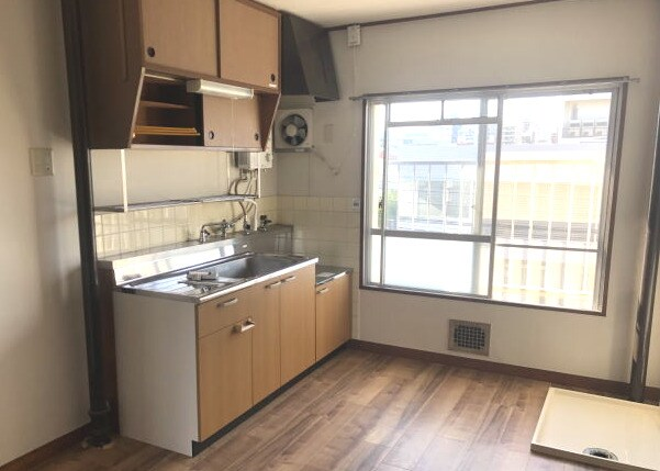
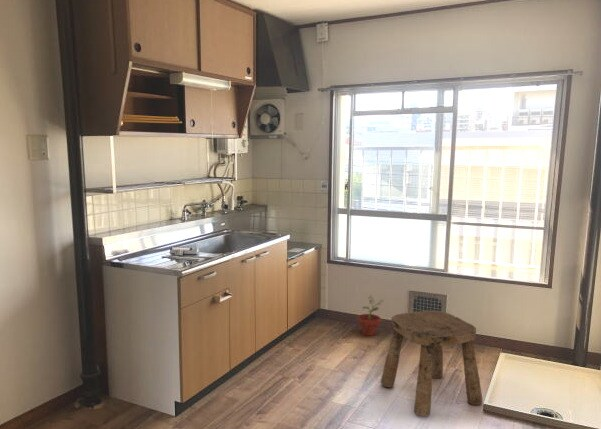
+ potted plant (370, 315)
+ stool (431, 358)
